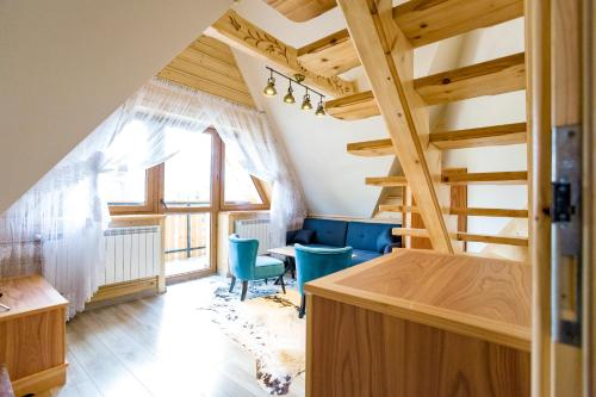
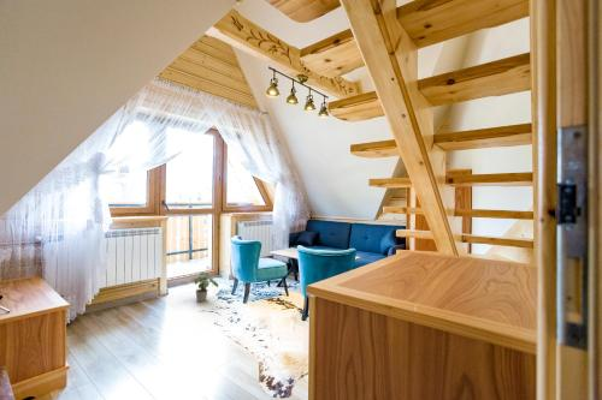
+ potted plant (203, 286)
